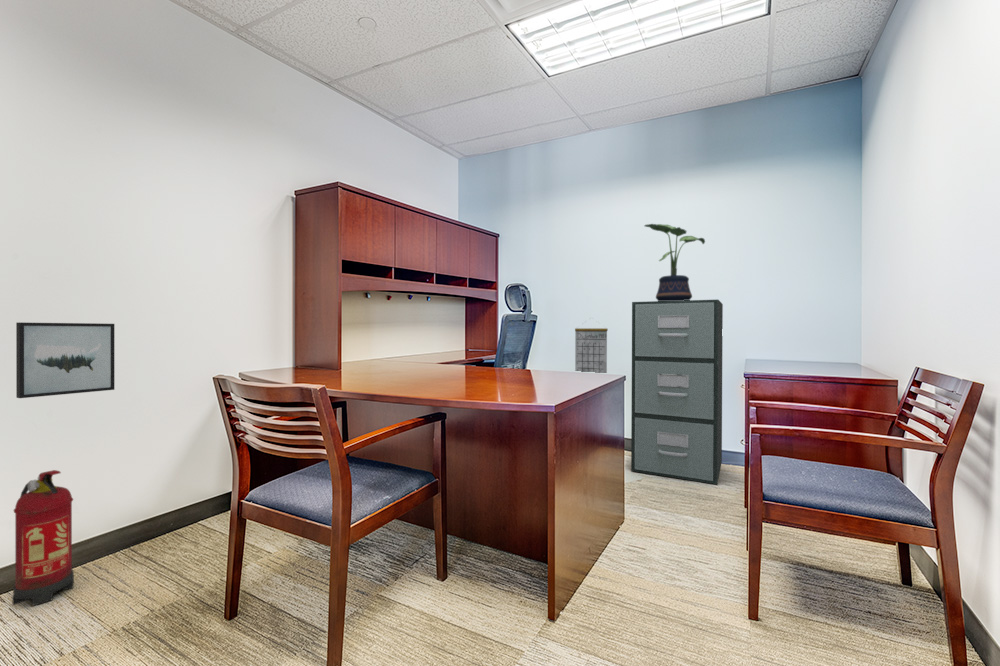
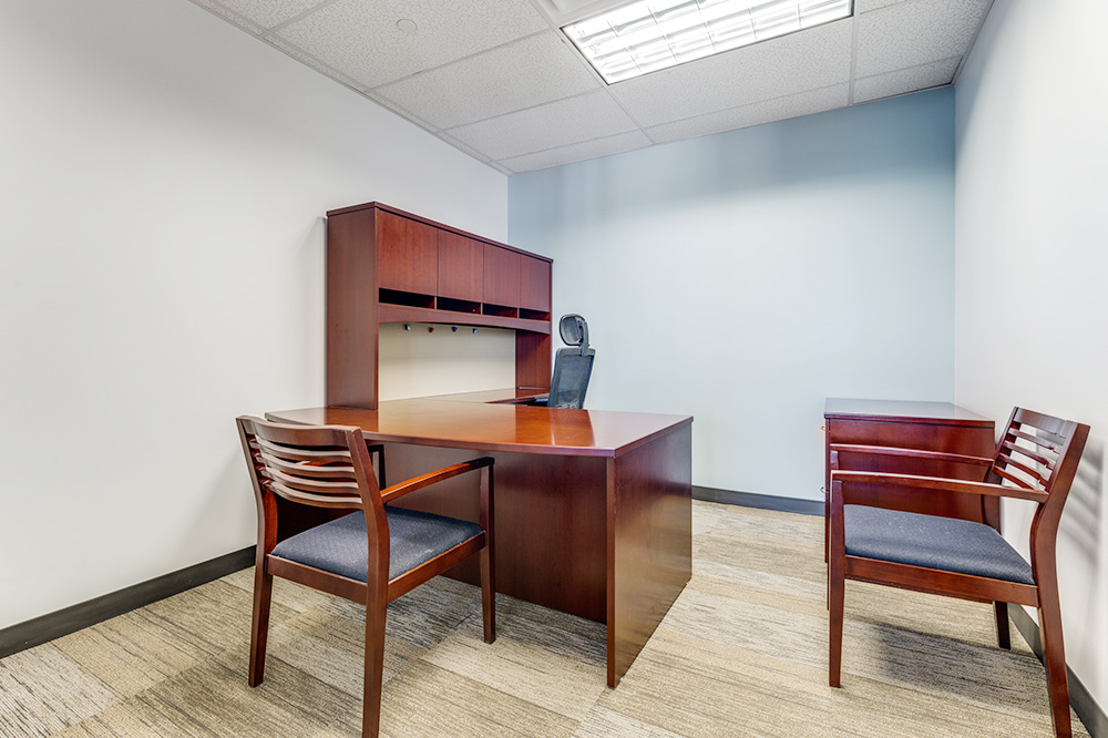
- potted plant (677, 258)
- calendar (590, 346)
- wall art (68, 358)
- fire extinguisher (43, 529)
- filing cabinet (677, 385)
